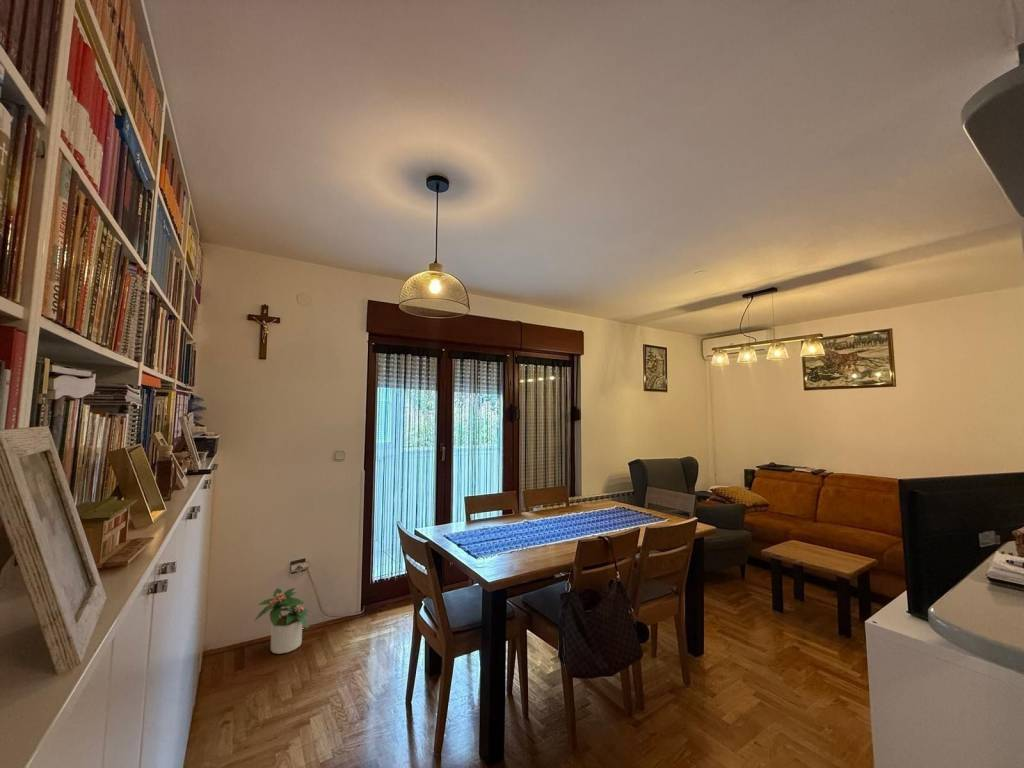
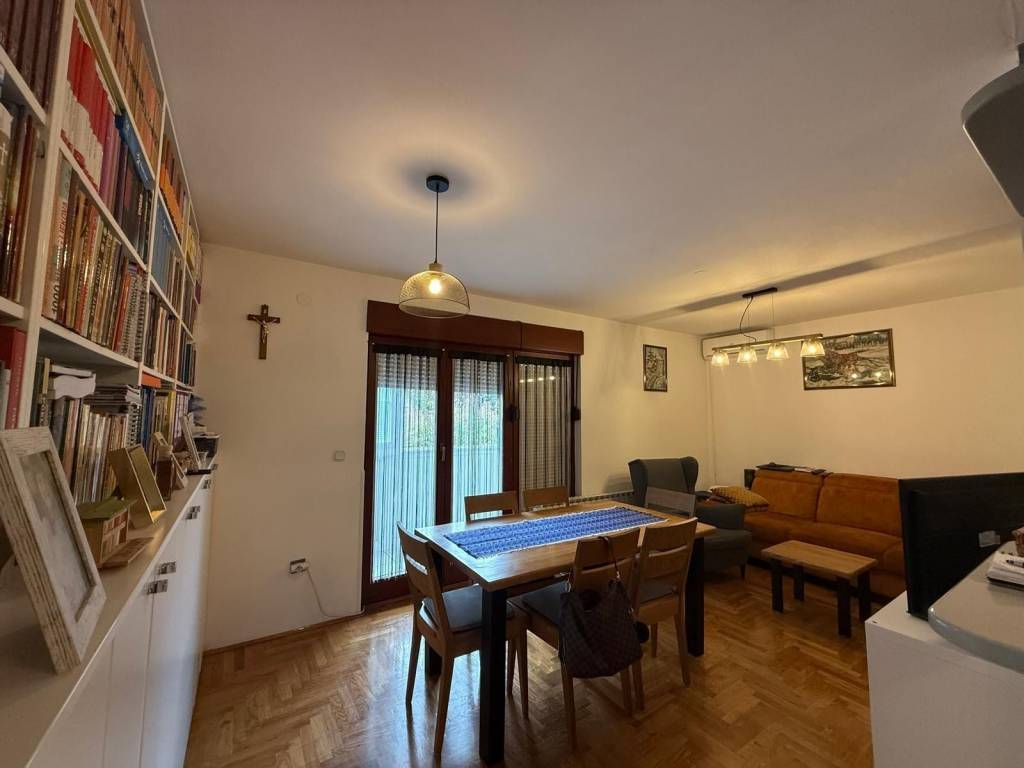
- potted plant (283, 620)
